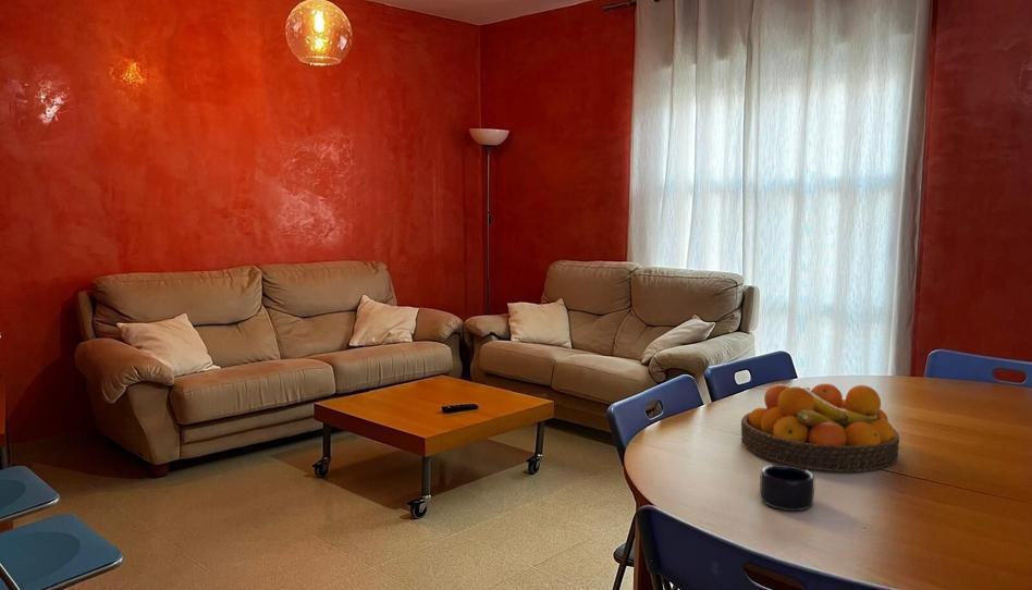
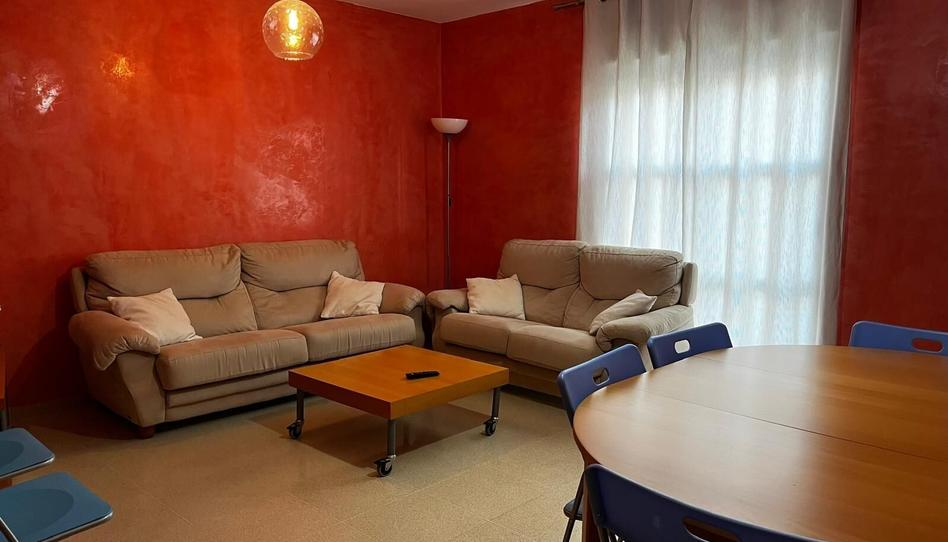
- mug (787, 485)
- fruit bowl (819, 416)
